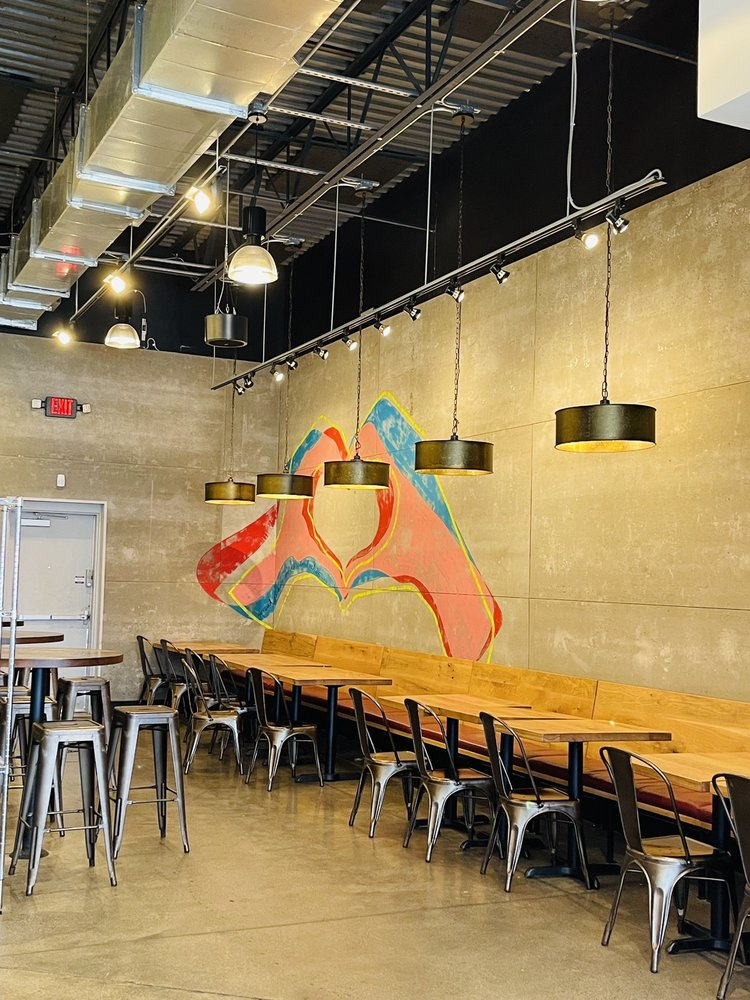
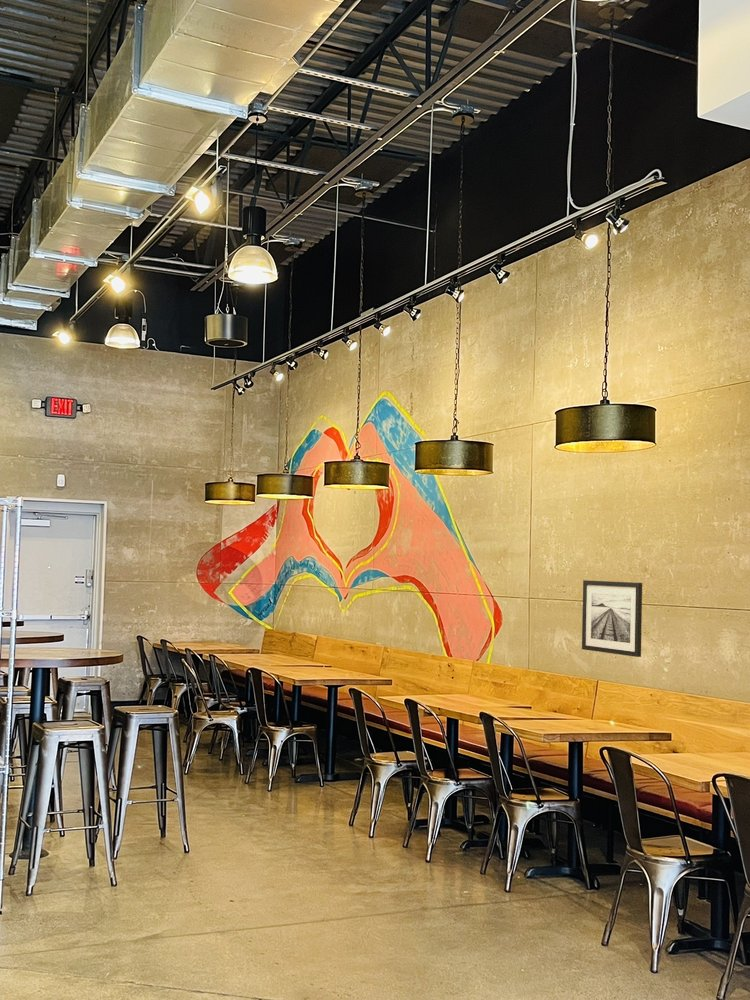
+ wall art (611, 617)
